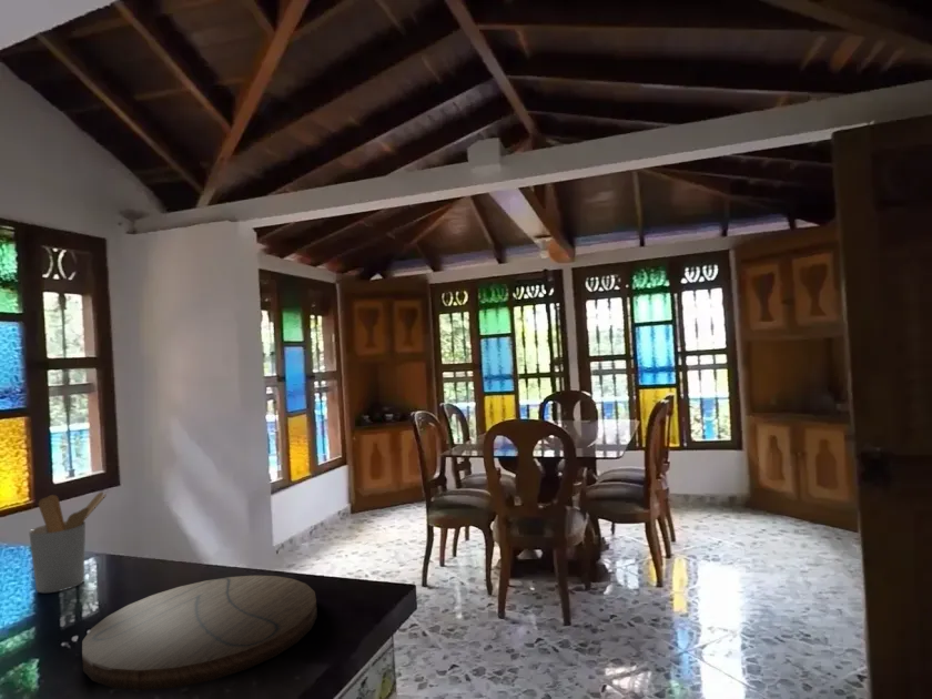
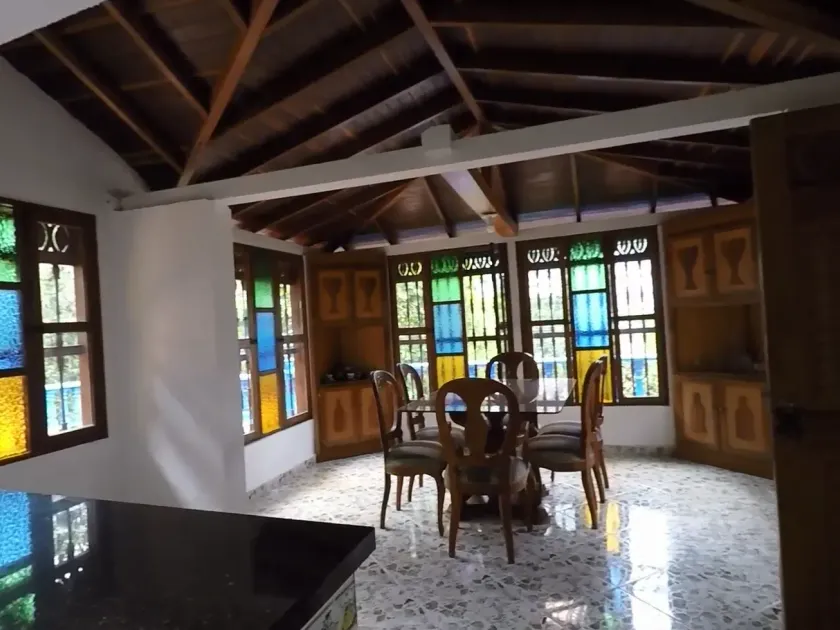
- utensil holder (72, 538)
- cutting board (207, 622)
